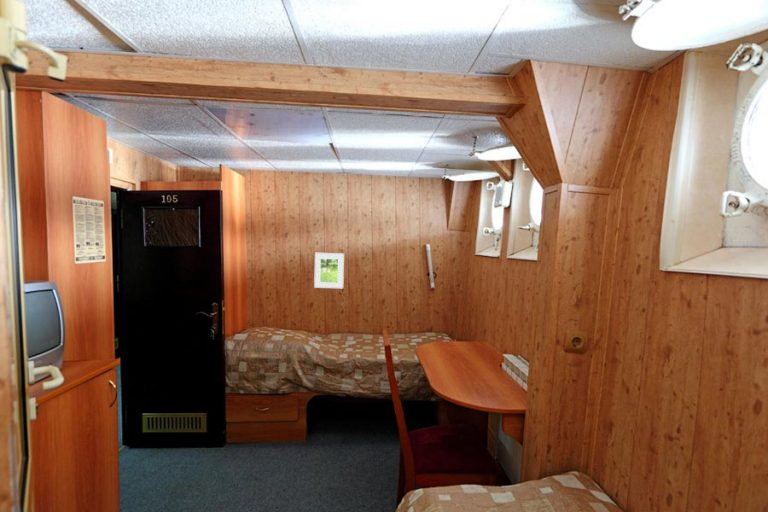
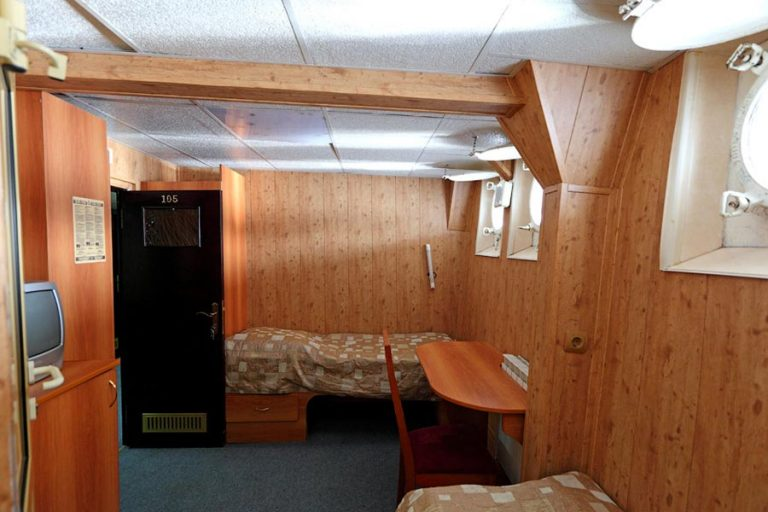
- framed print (329, 270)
